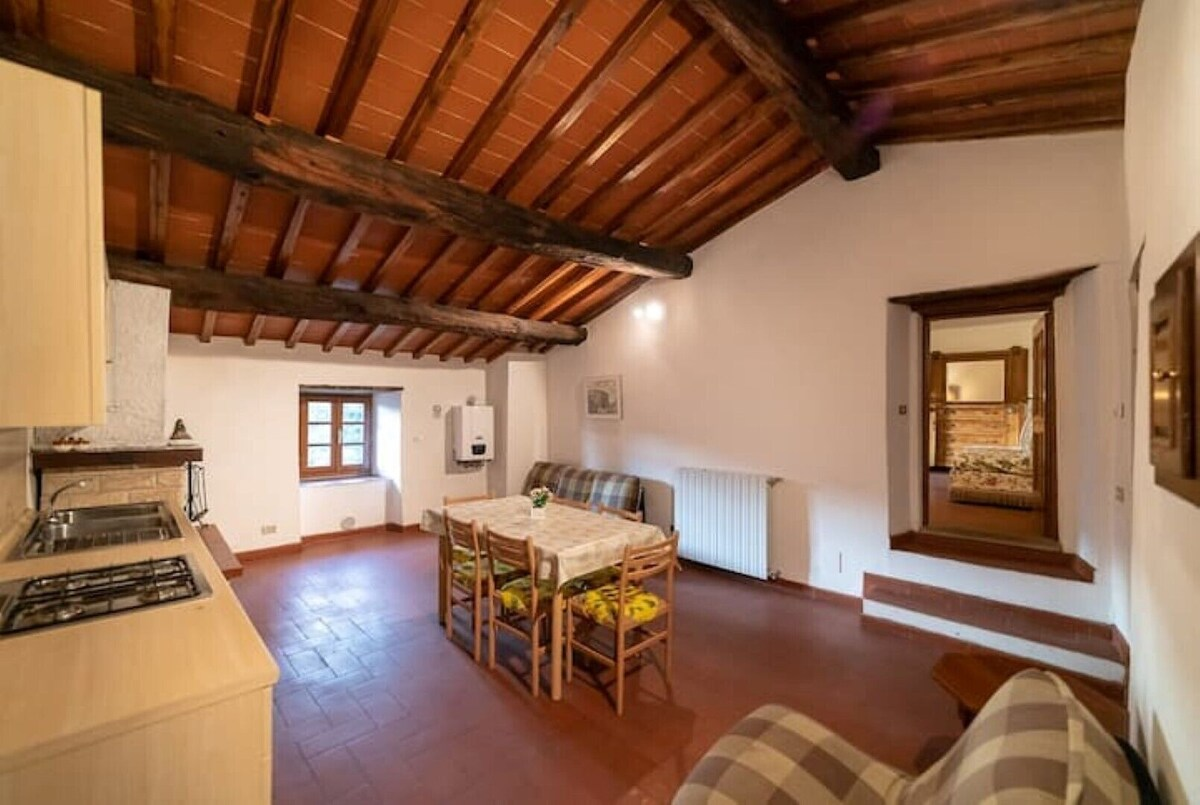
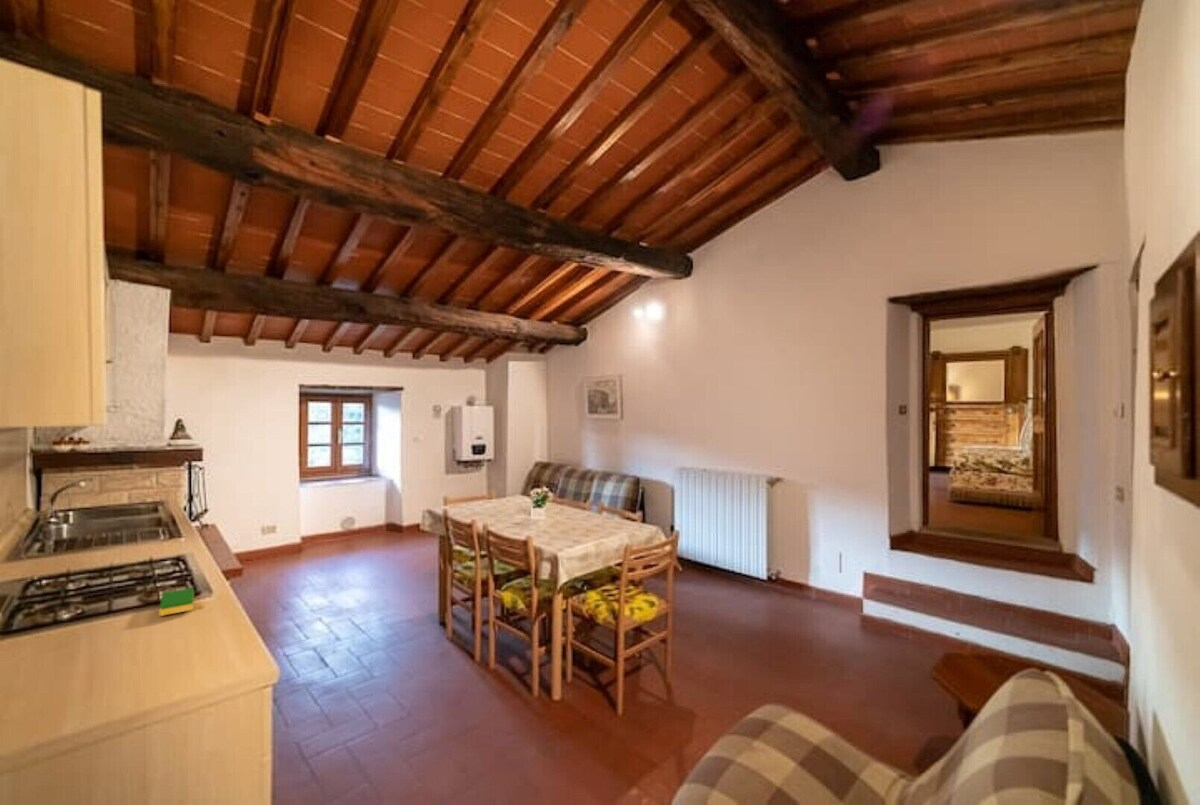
+ dish sponge (177, 601)
